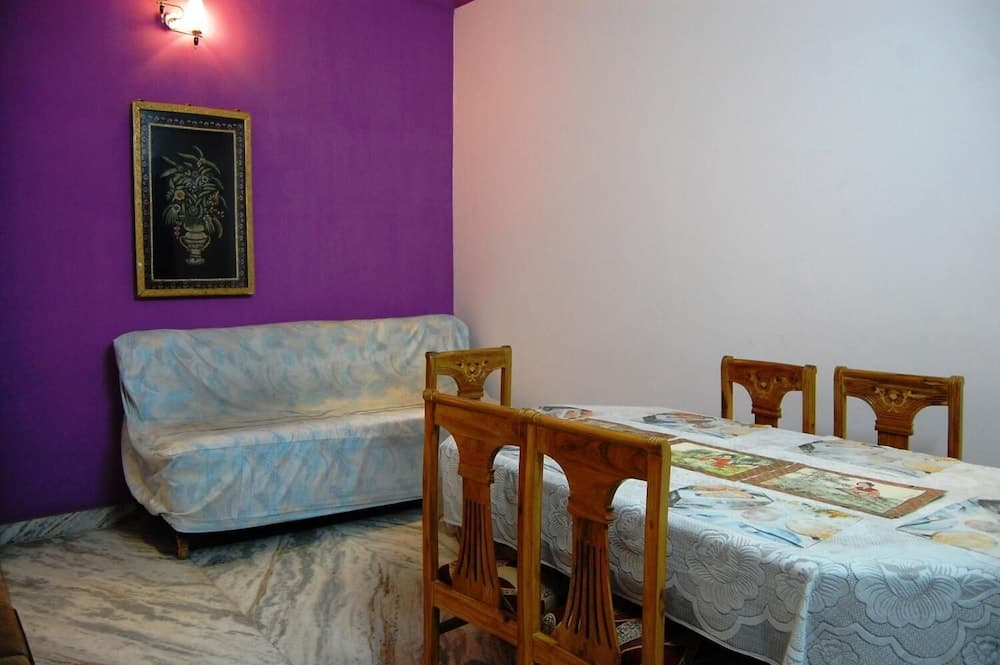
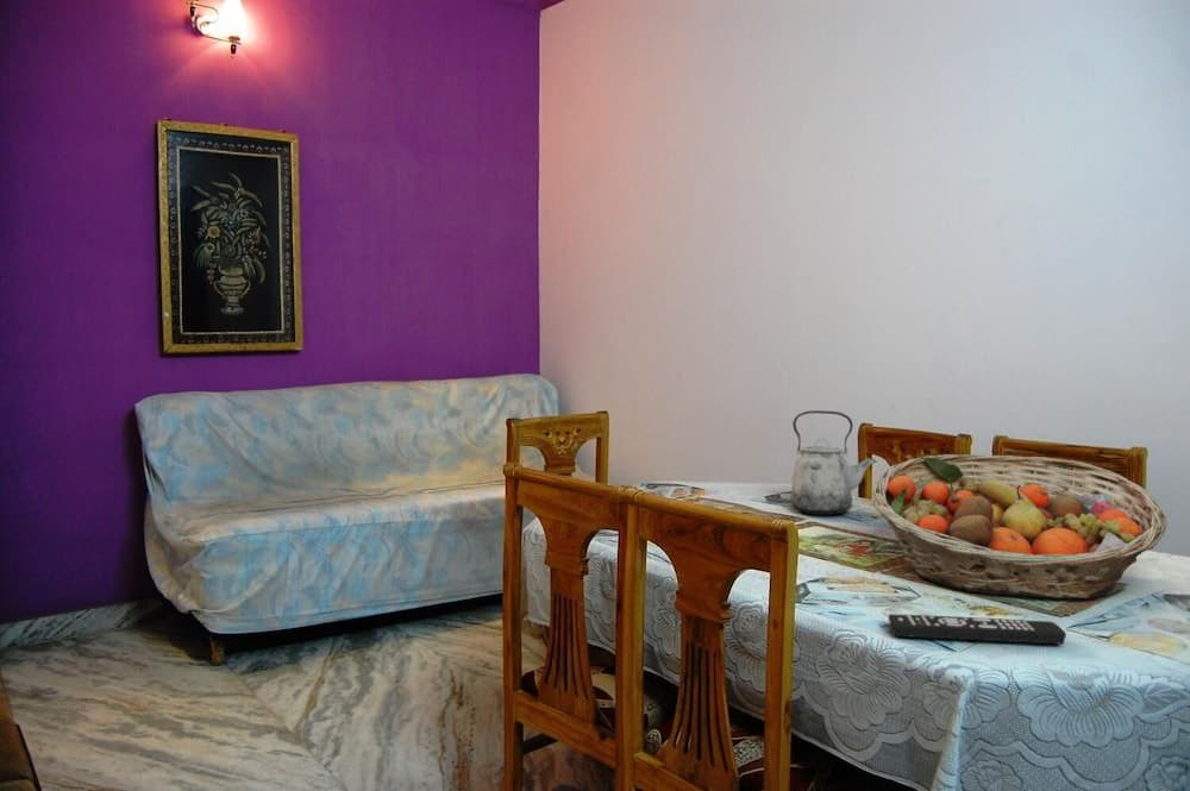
+ fruit basket (1010, 521)
+ kettle (833, 462)
+ remote control (973, 629)
